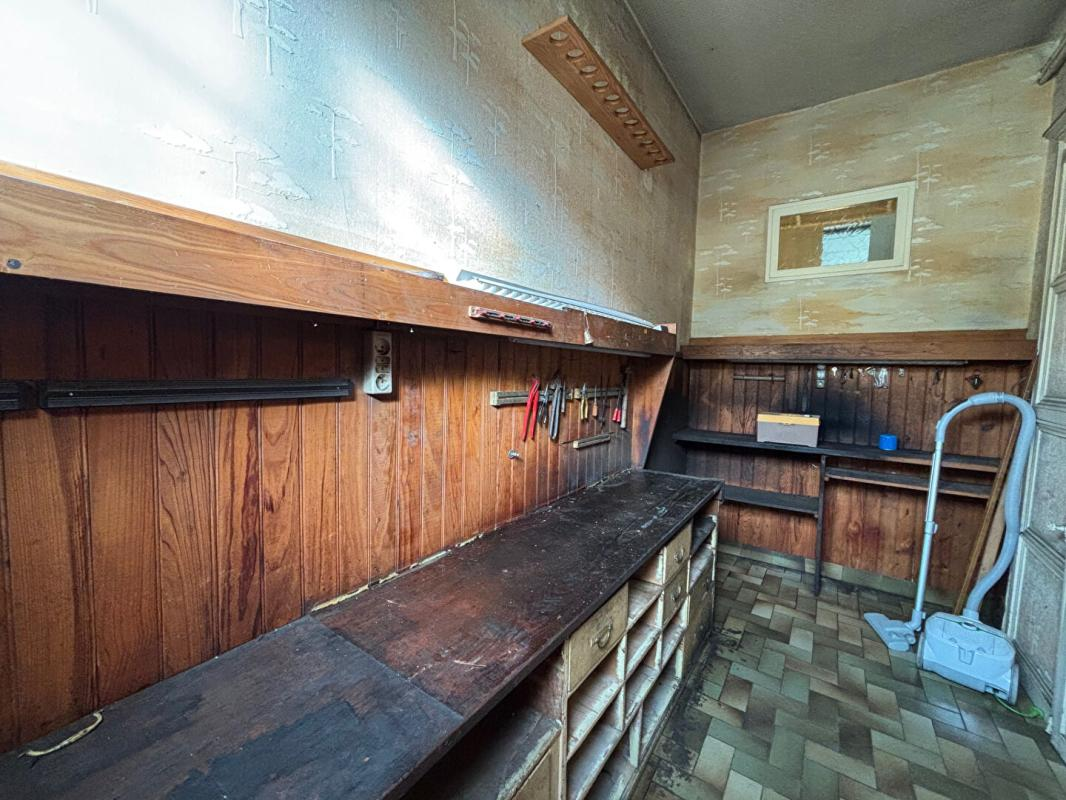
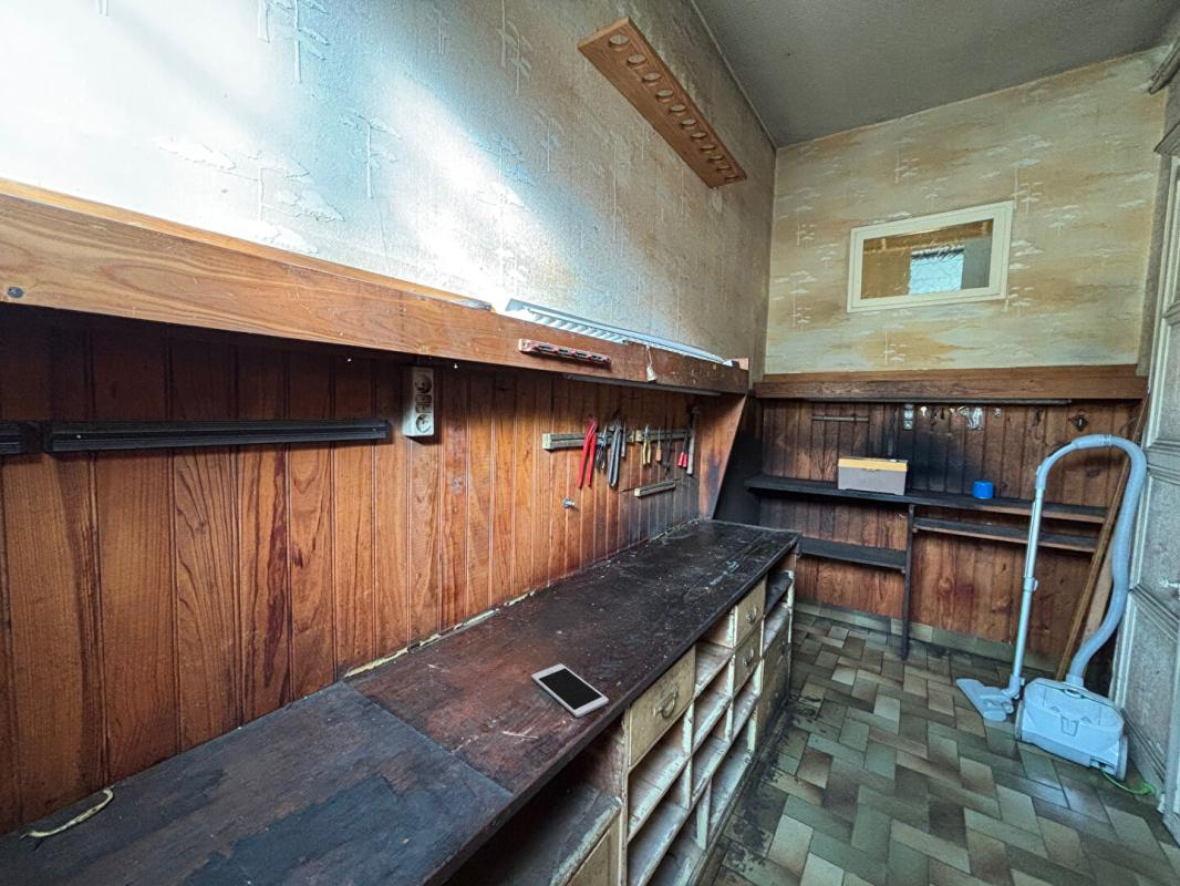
+ cell phone (568, 688)
